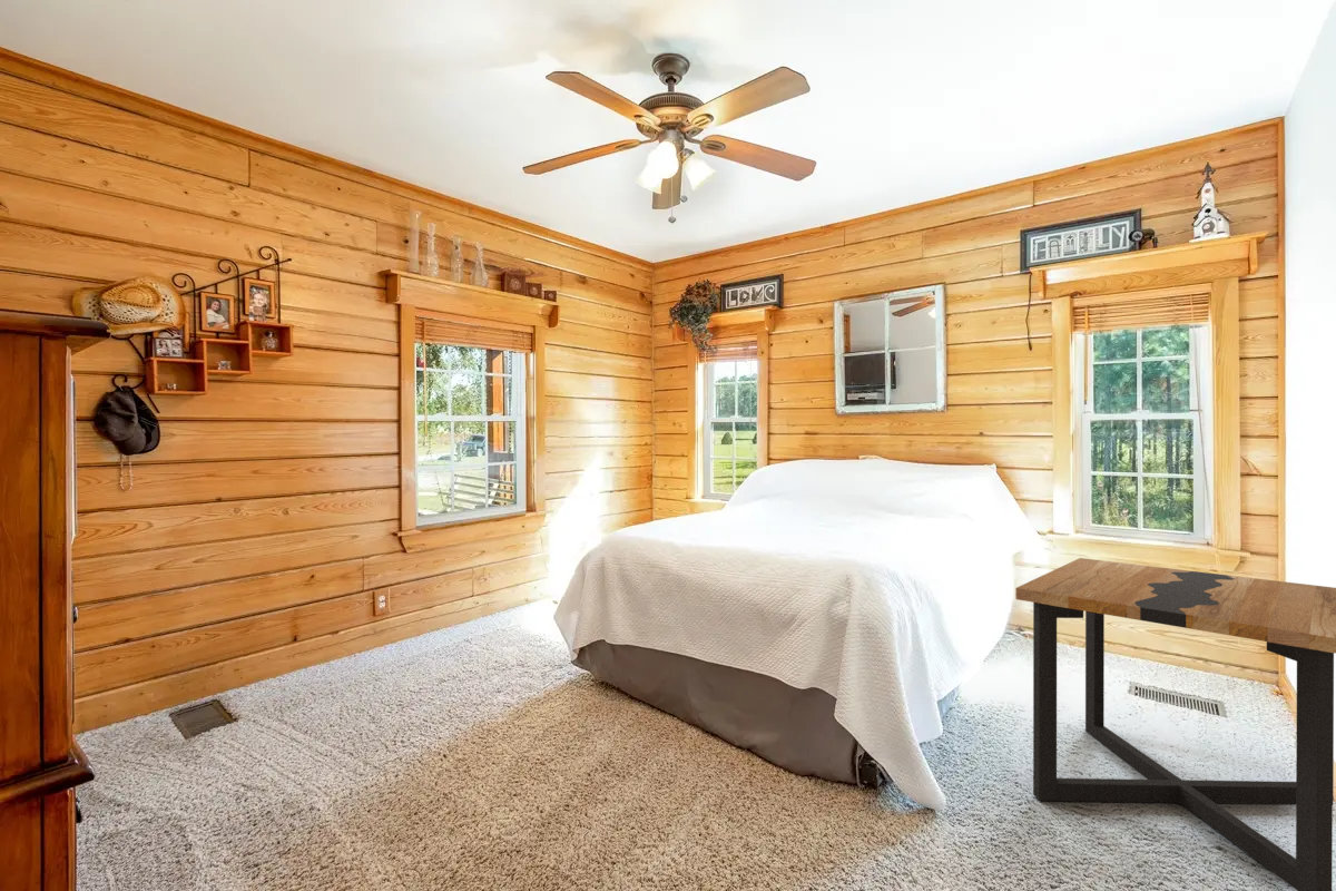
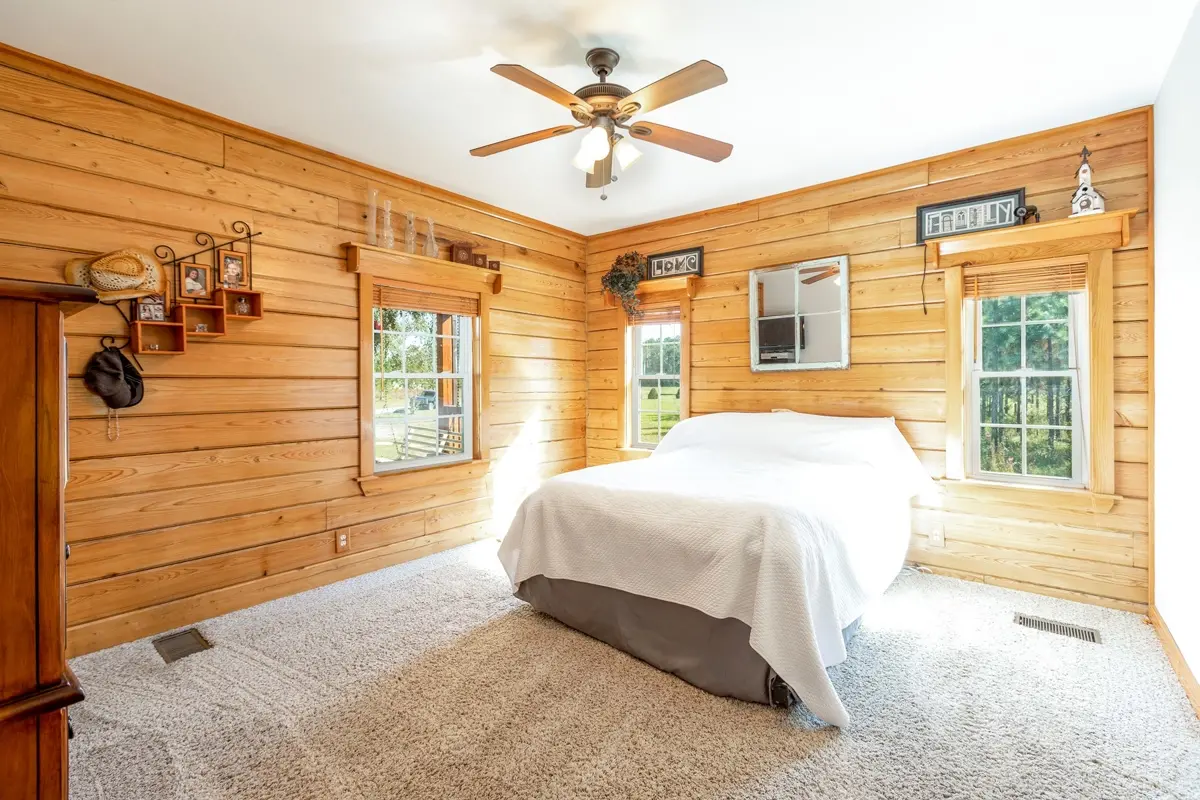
- side table (1190, 628)
